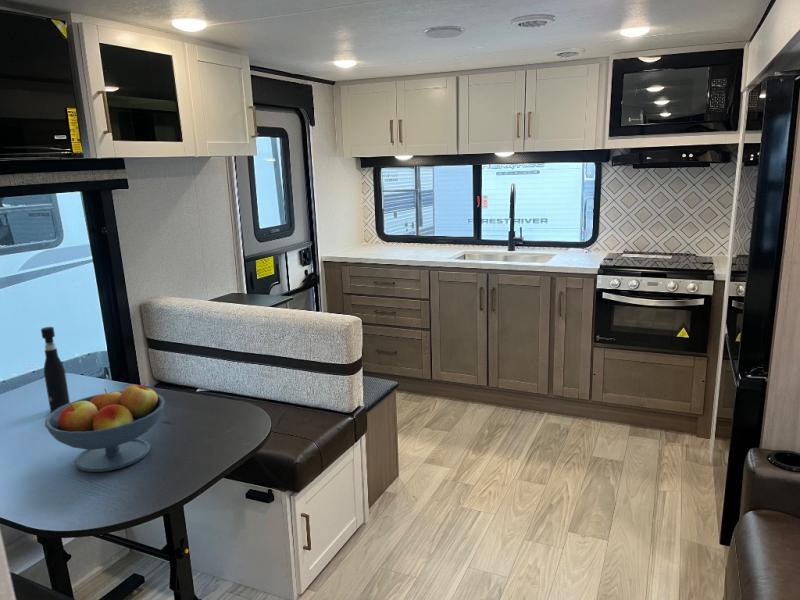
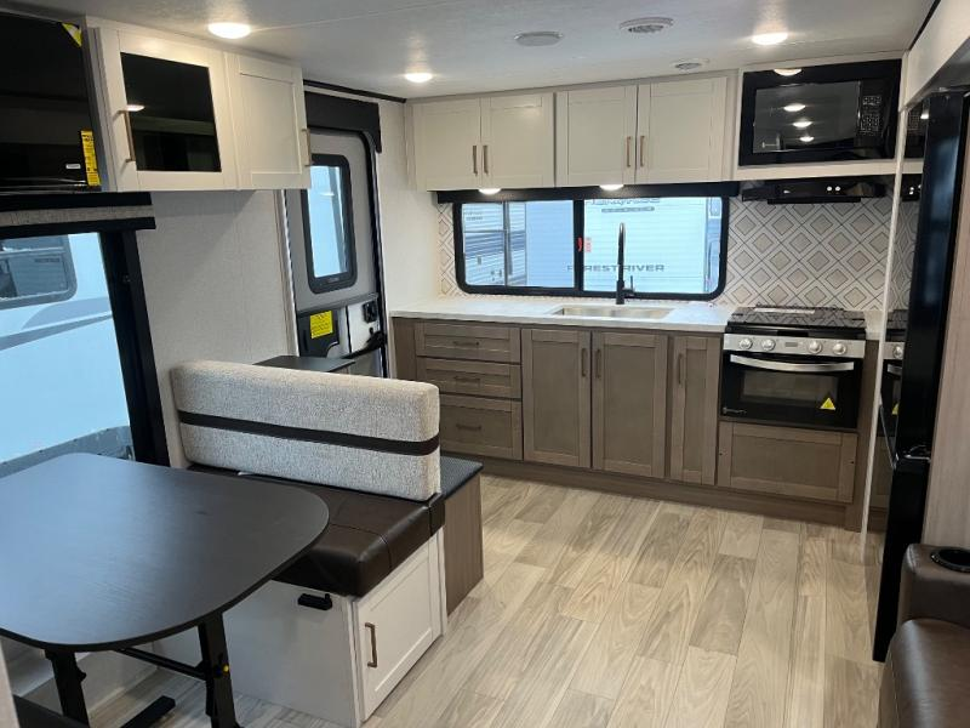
- pepper grinder (53, 369)
- fruit bowl (108, 424)
